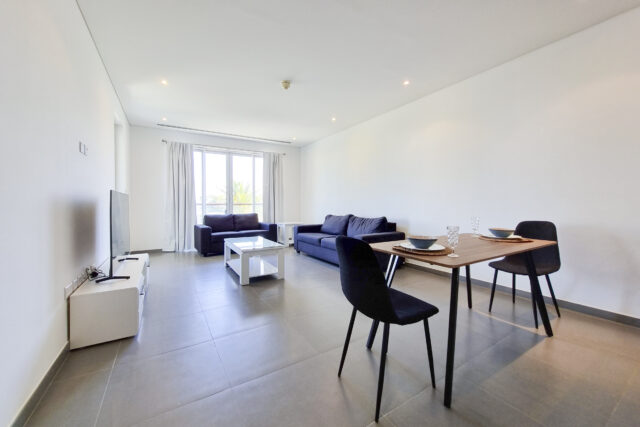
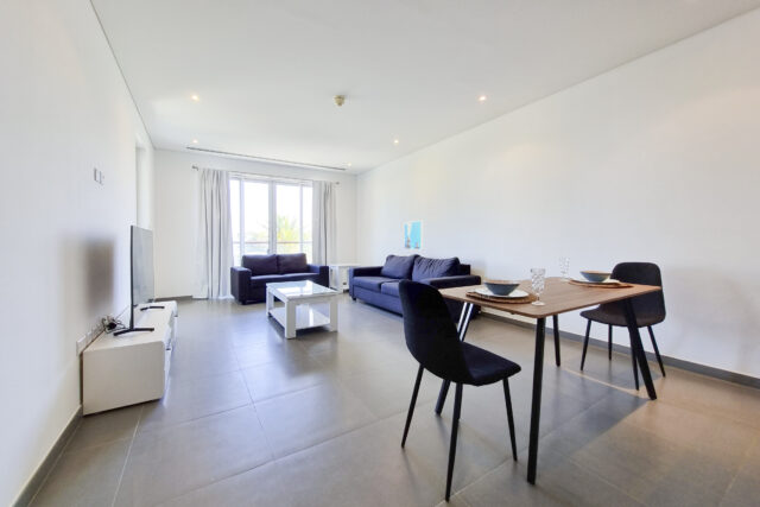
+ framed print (412, 235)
